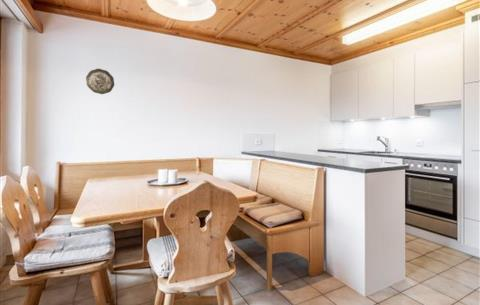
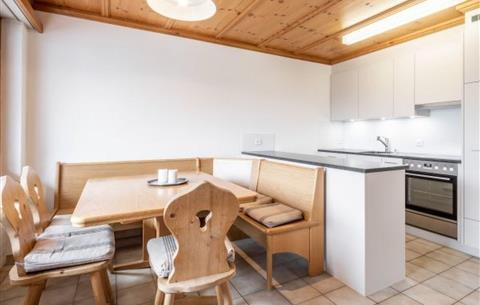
- decorative plate (100, 81)
